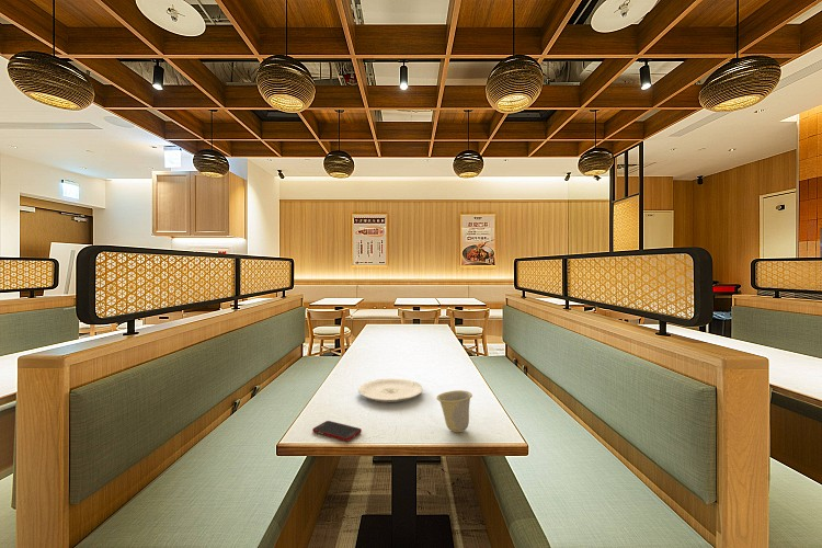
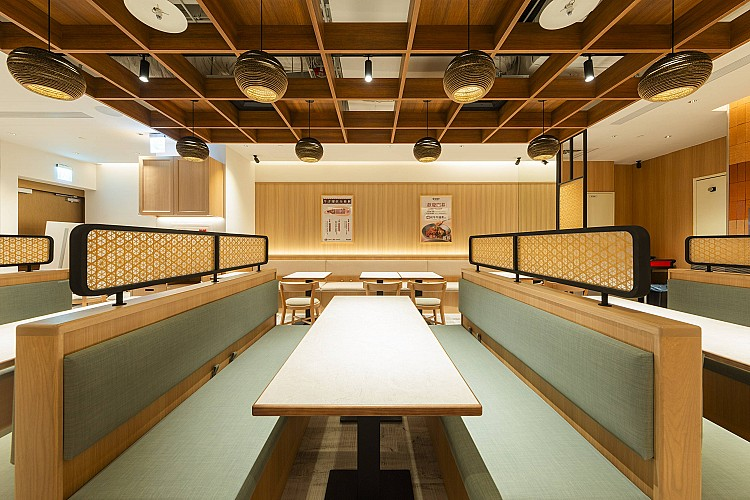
- plate (390, 390)
- cup (454, 411)
- cell phone (336, 430)
